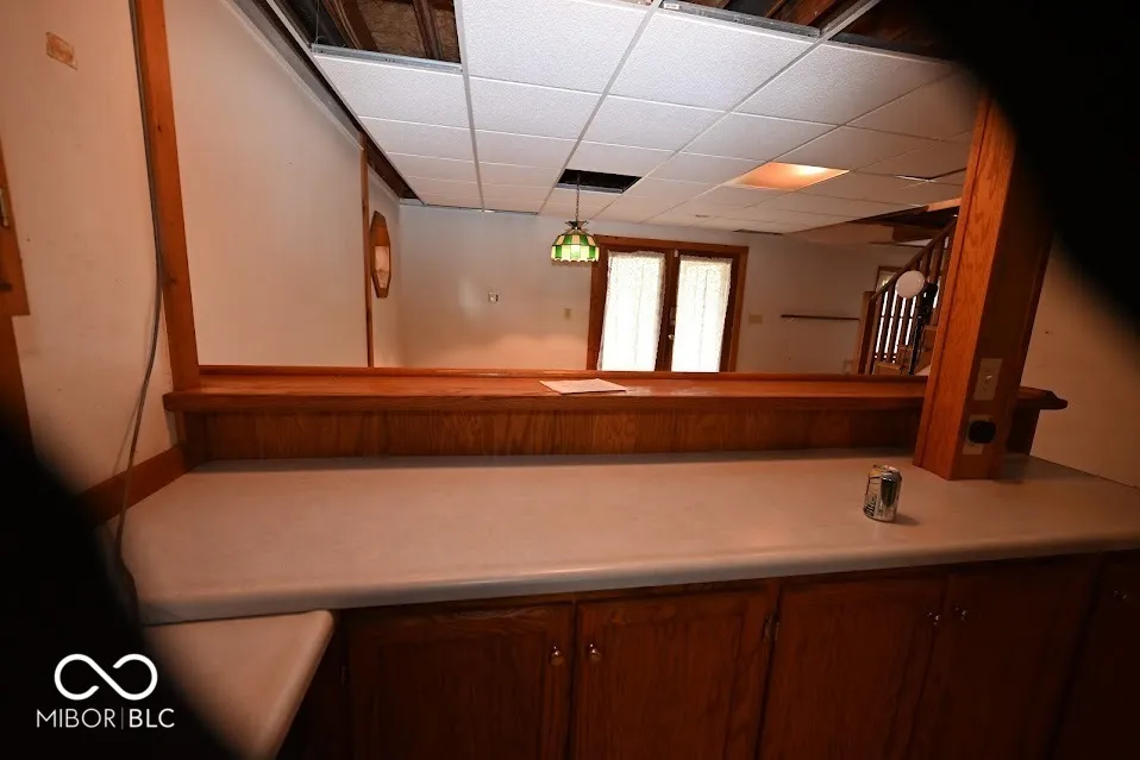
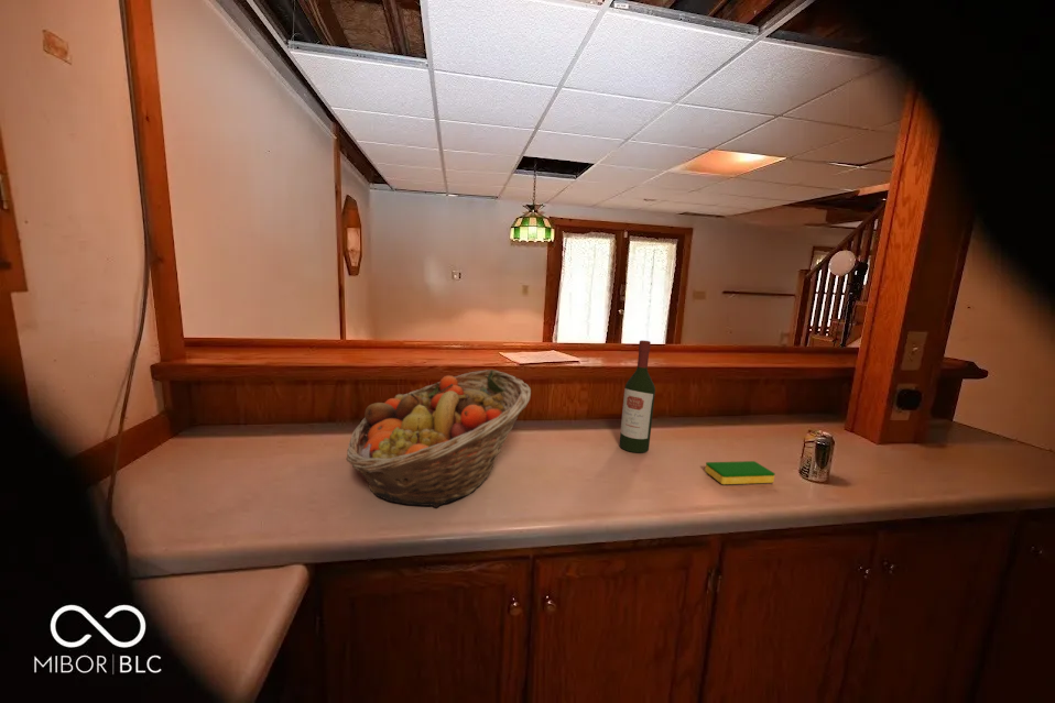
+ dish sponge (739, 472)
+ fruit basket (441, 425)
+ wine bottle (639, 395)
